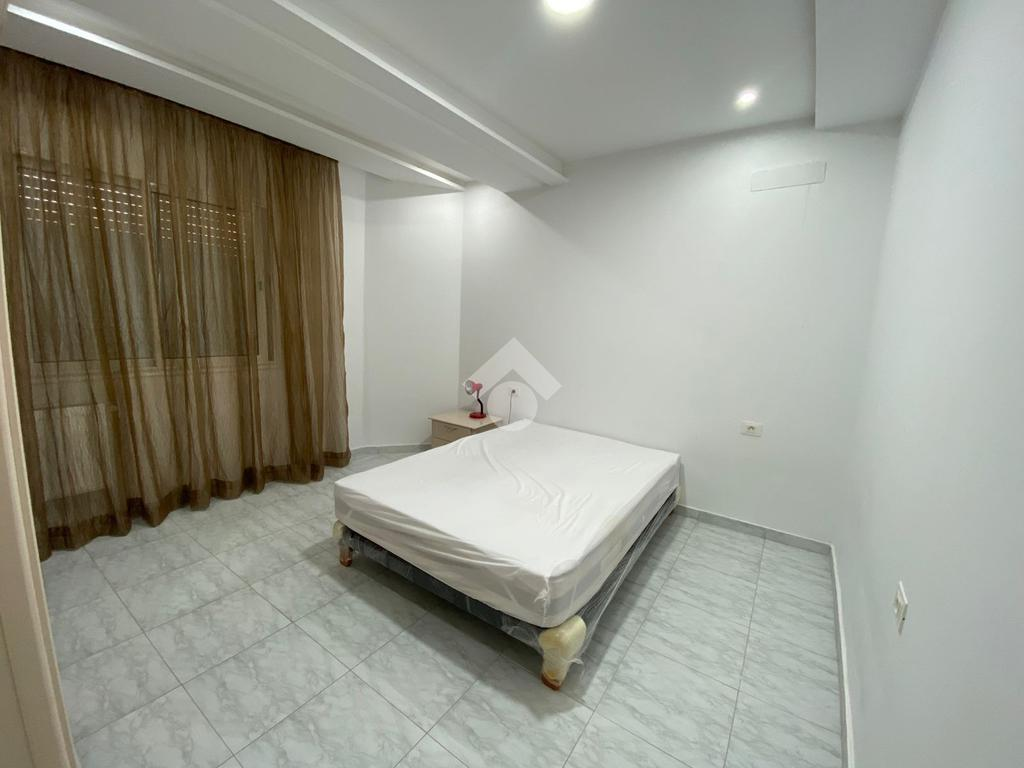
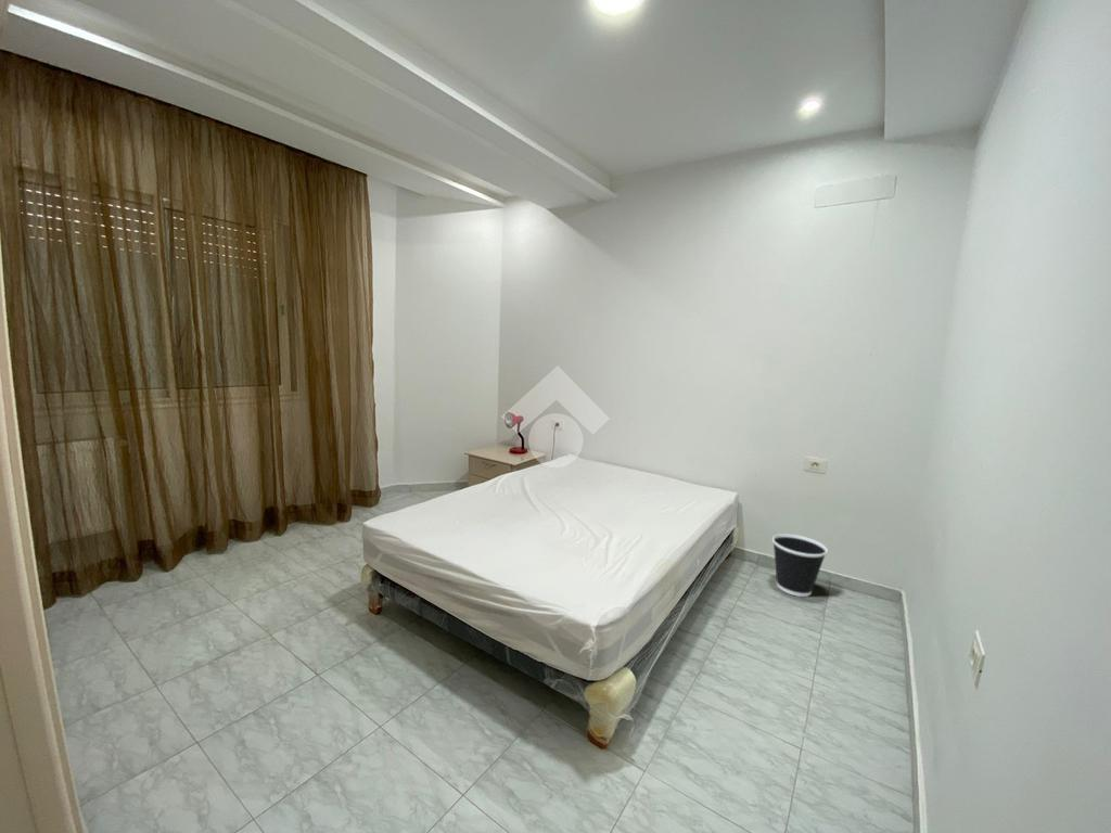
+ wastebasket (796, 565)
